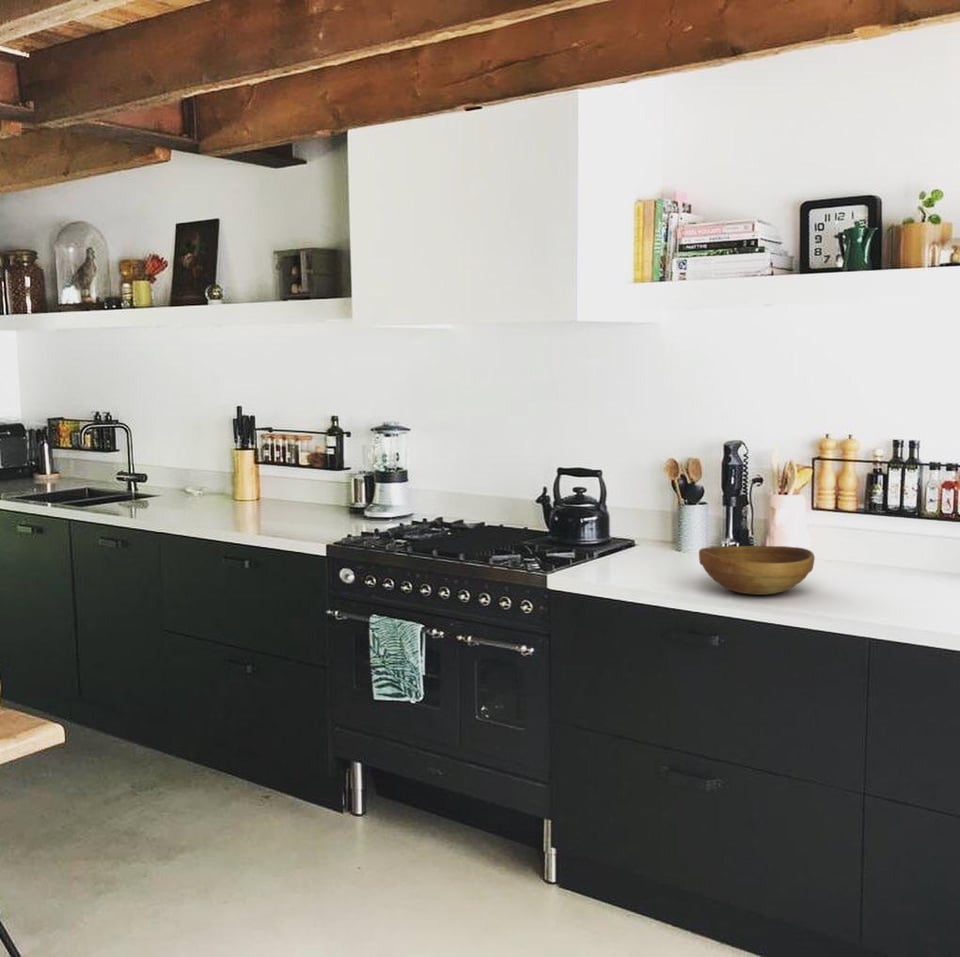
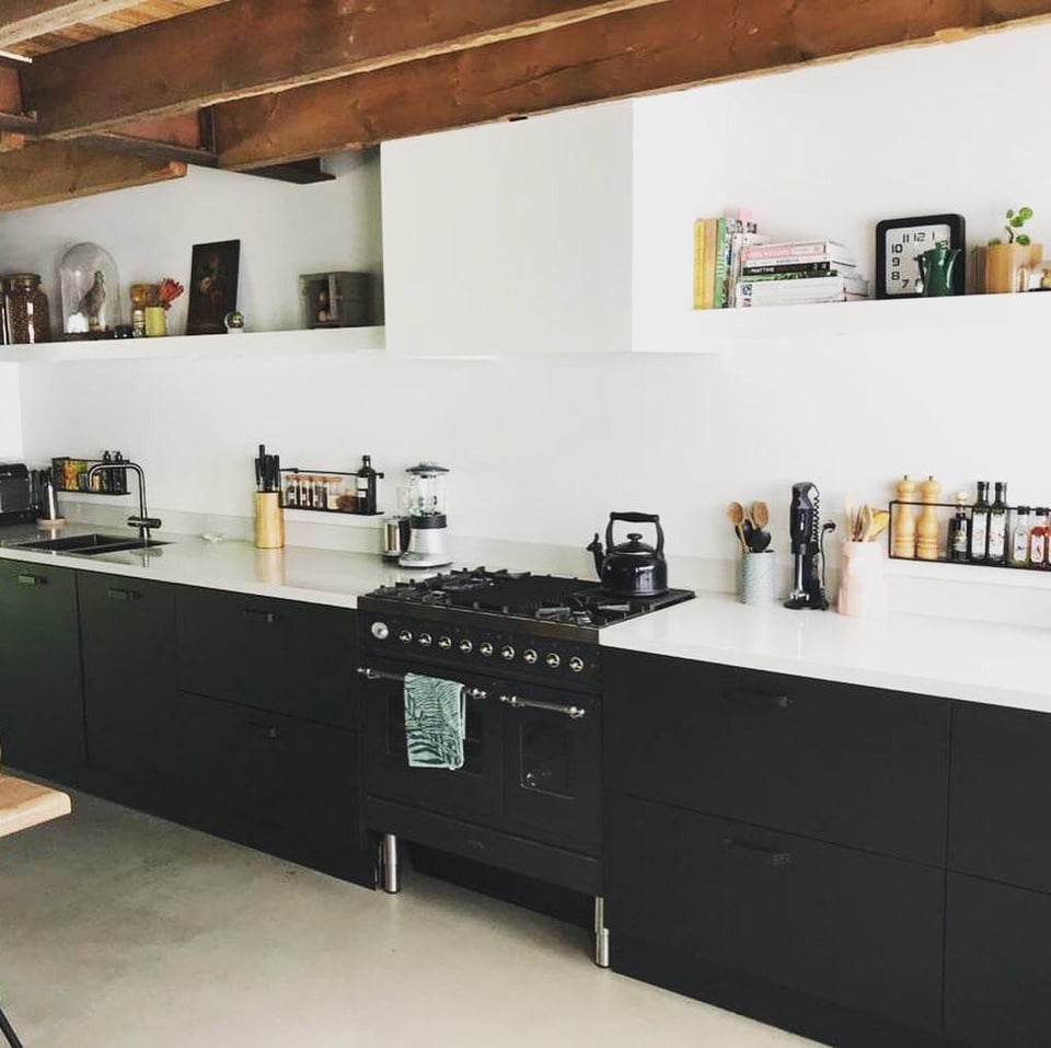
- bowl (755, 569)
